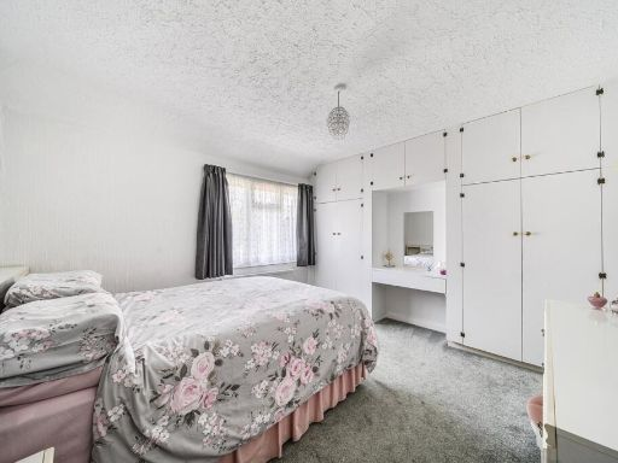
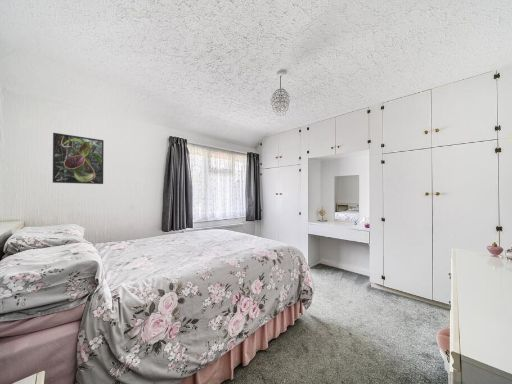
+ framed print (79, 160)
